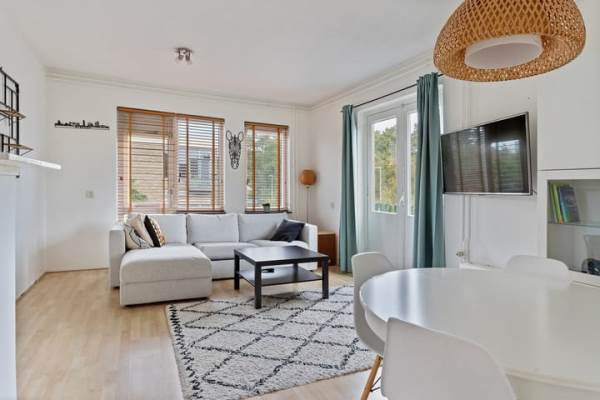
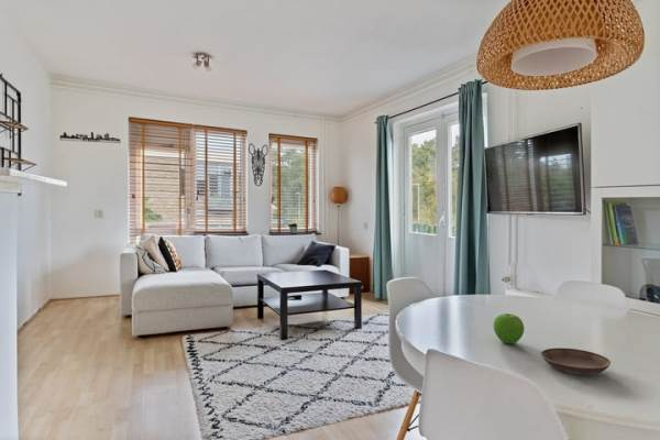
+ saucer (574, 362)
+ fruit (508, 328)
